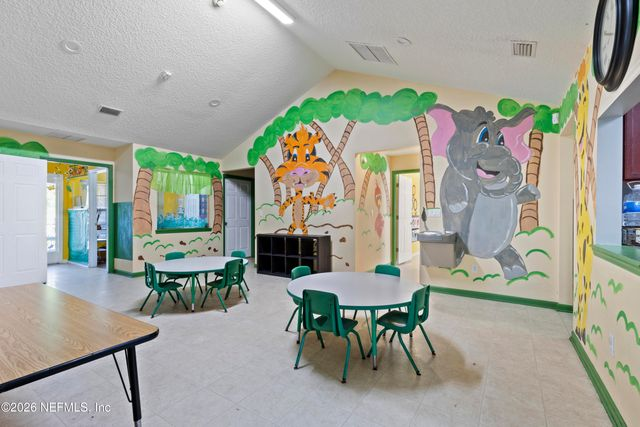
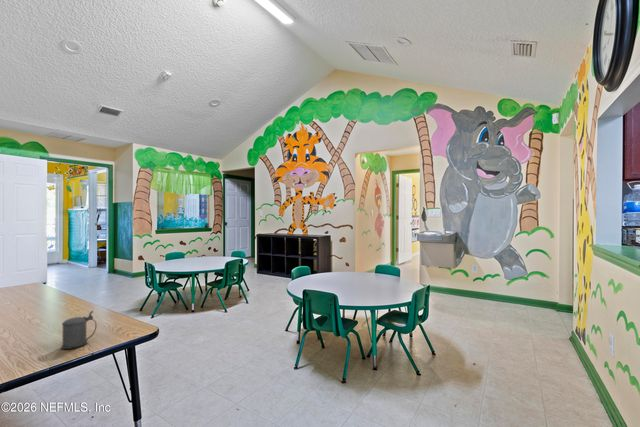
+ beer stein (79, 328)
